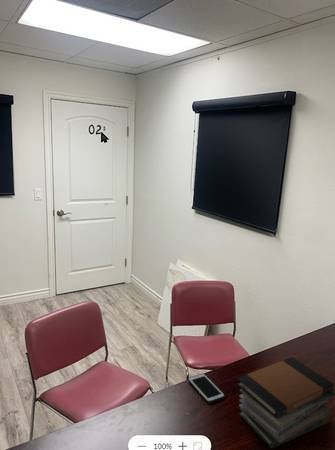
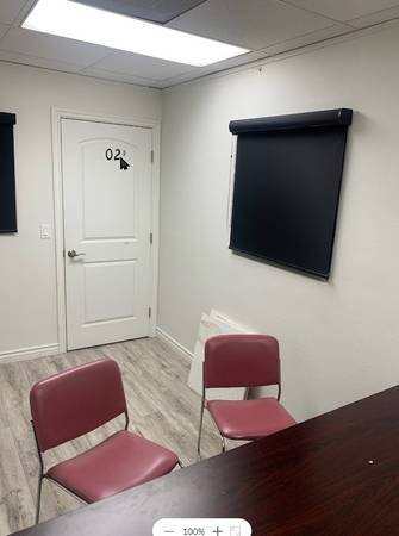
- cell phone (205, 387)
- book stack (283, 399)
